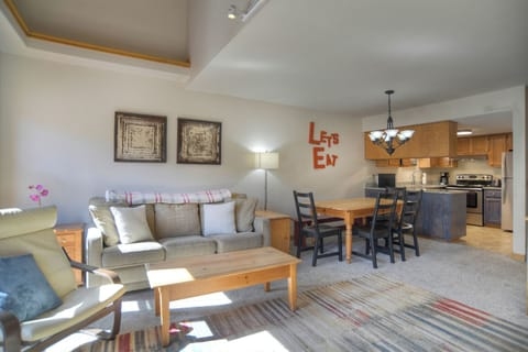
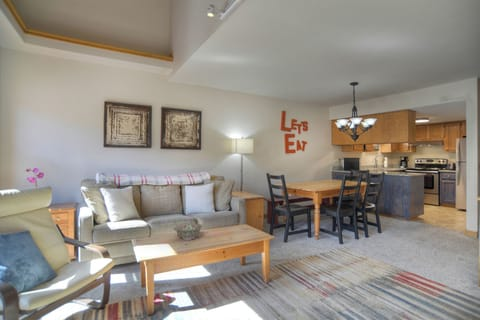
+ decorative bowl (188, 232)
